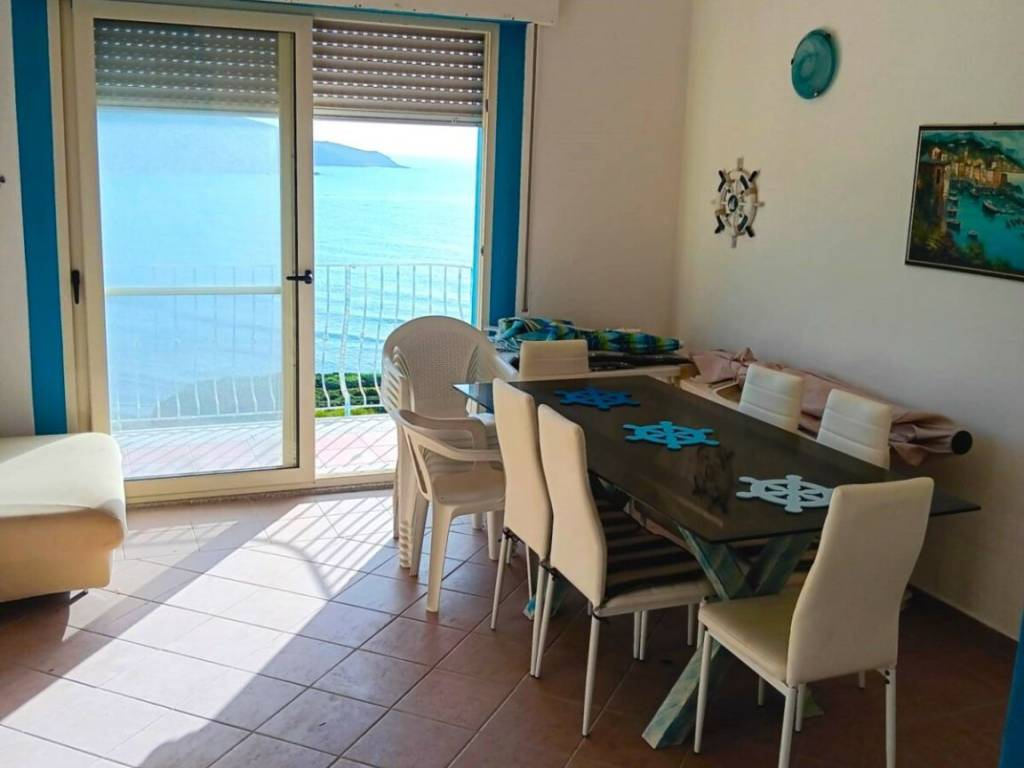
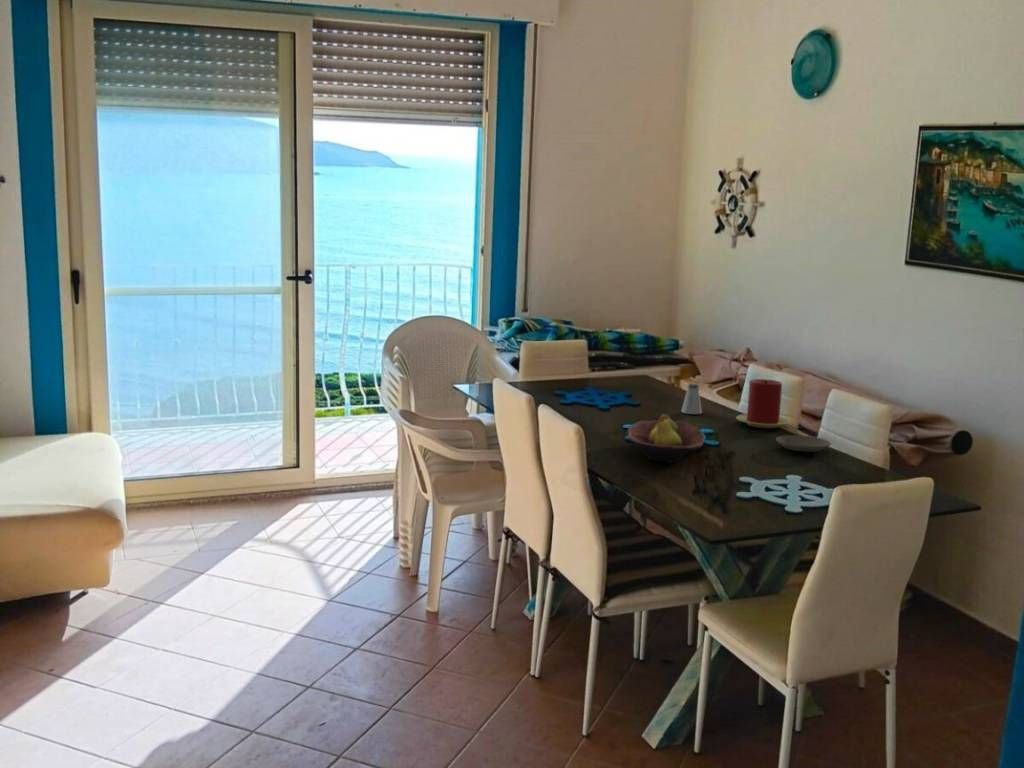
+ fruit bowl (665, 435)
+ candle (764, 402)
+ plate (802, 444)
+ saltshaker (692, 398)
